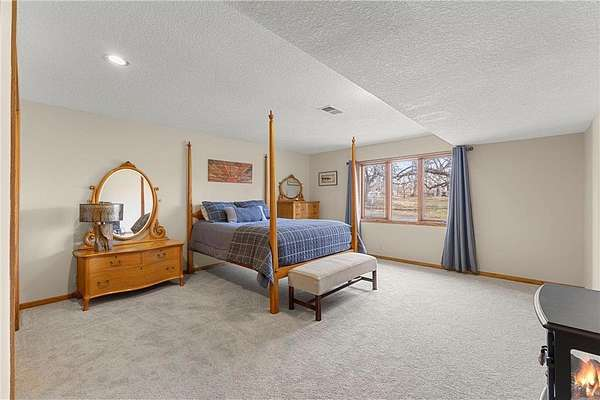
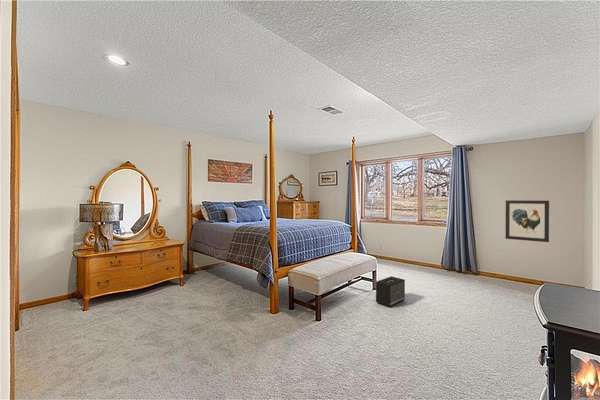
+ wall art (526, 220)
+ speaker (390, 291)
